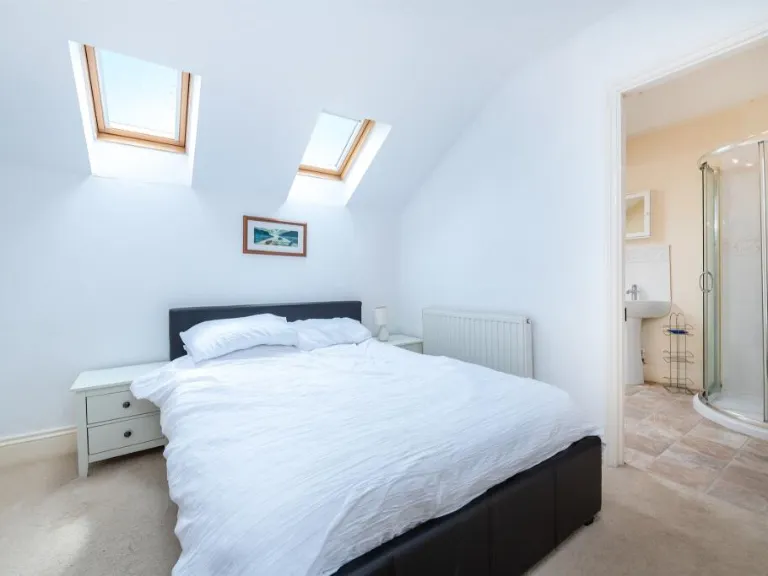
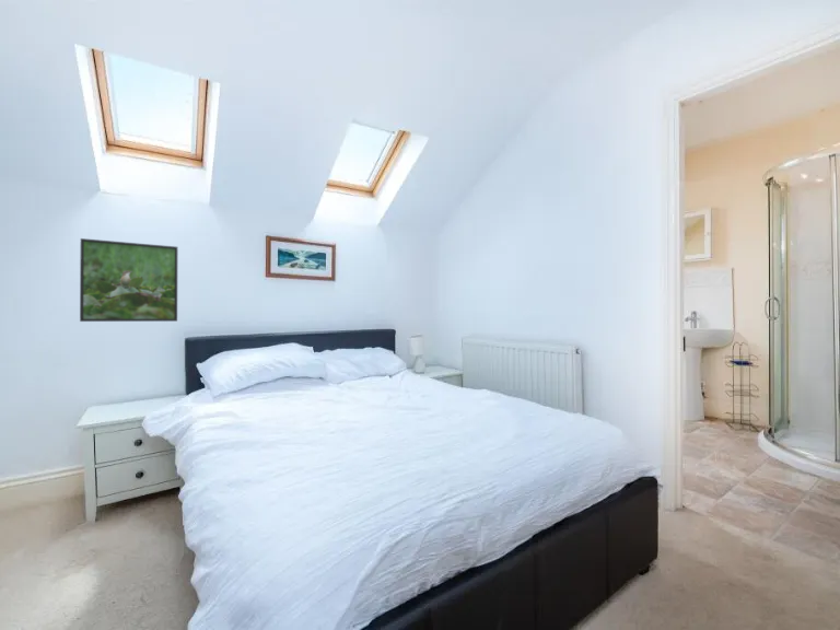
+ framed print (131, 281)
